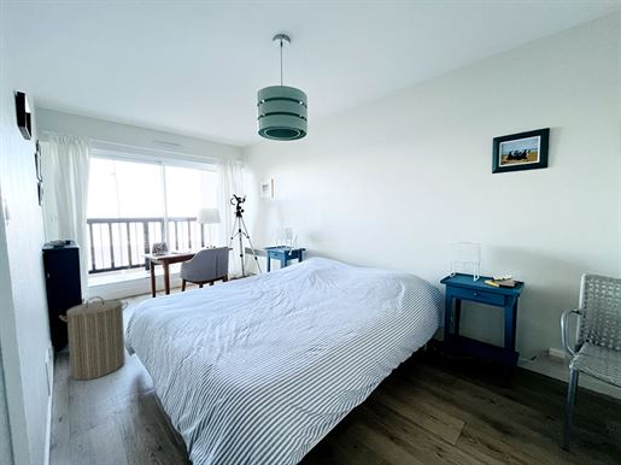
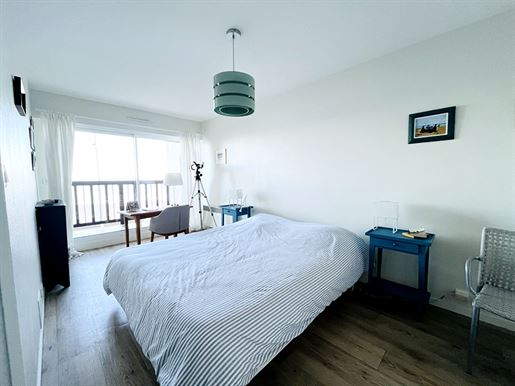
- laundry hamper (96, 331)
